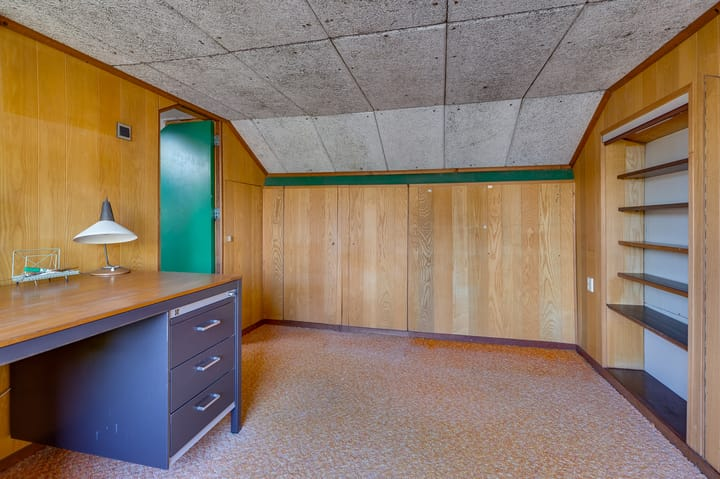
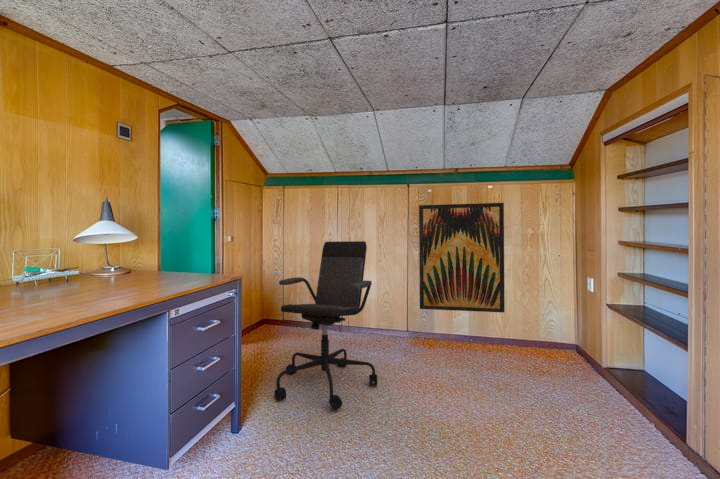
+ office chair (324, 312)
+ wall art (460, 257)
